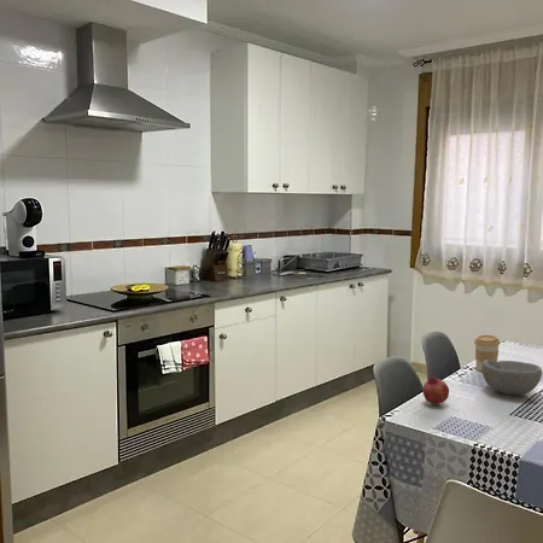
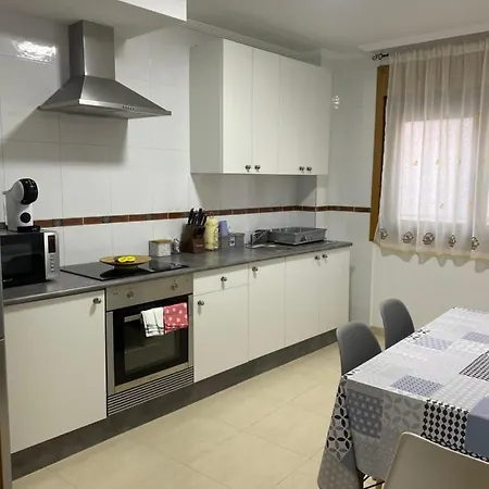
- fruit (436, 389)
- bowl (510, 378)
- coffee cup (486, 352)
